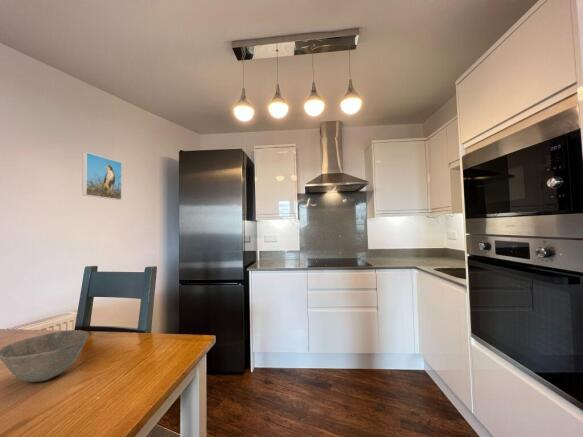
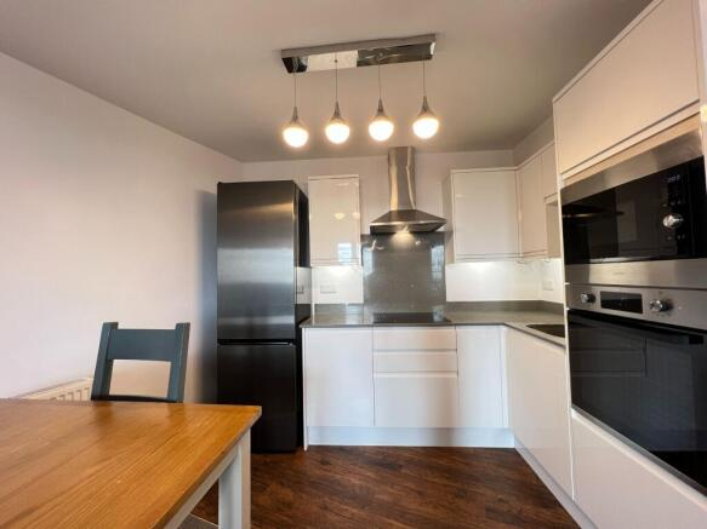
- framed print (103, 177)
- bowl (46, 358)
